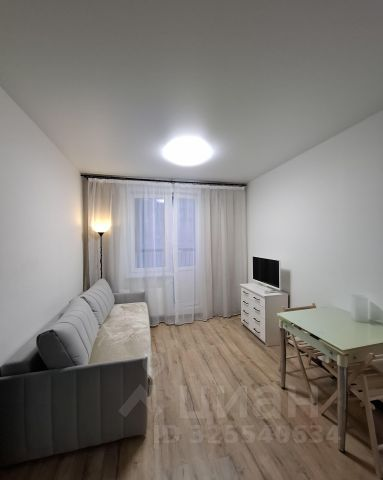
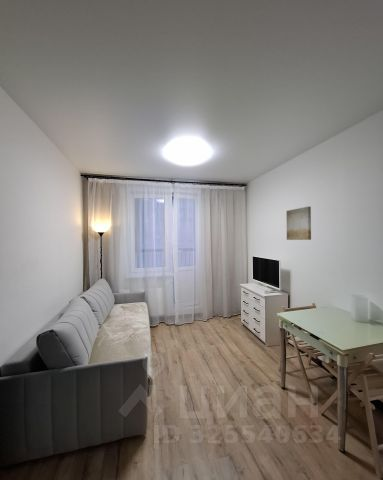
+ wall art (297, 224)
